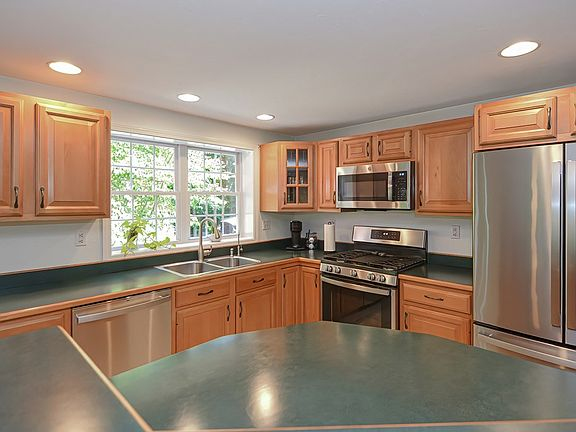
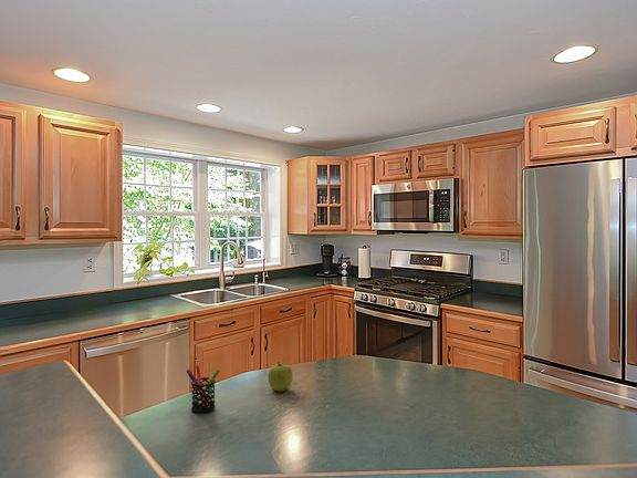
+ pen holder (205, 385)
+ fruit (280, 375)
